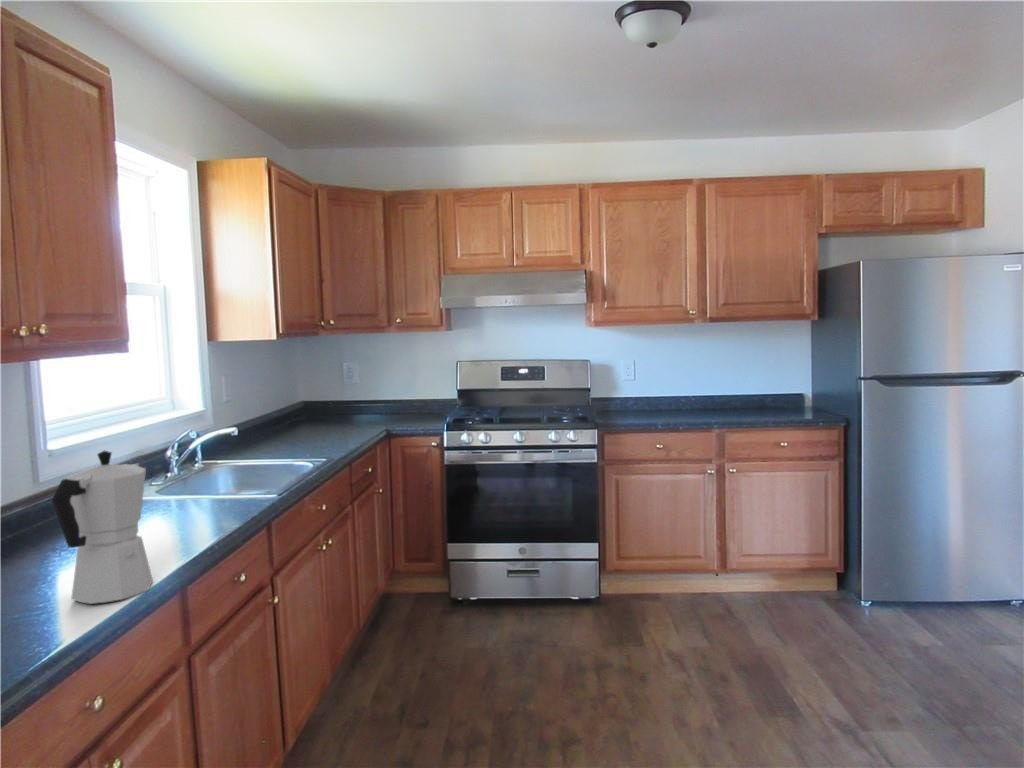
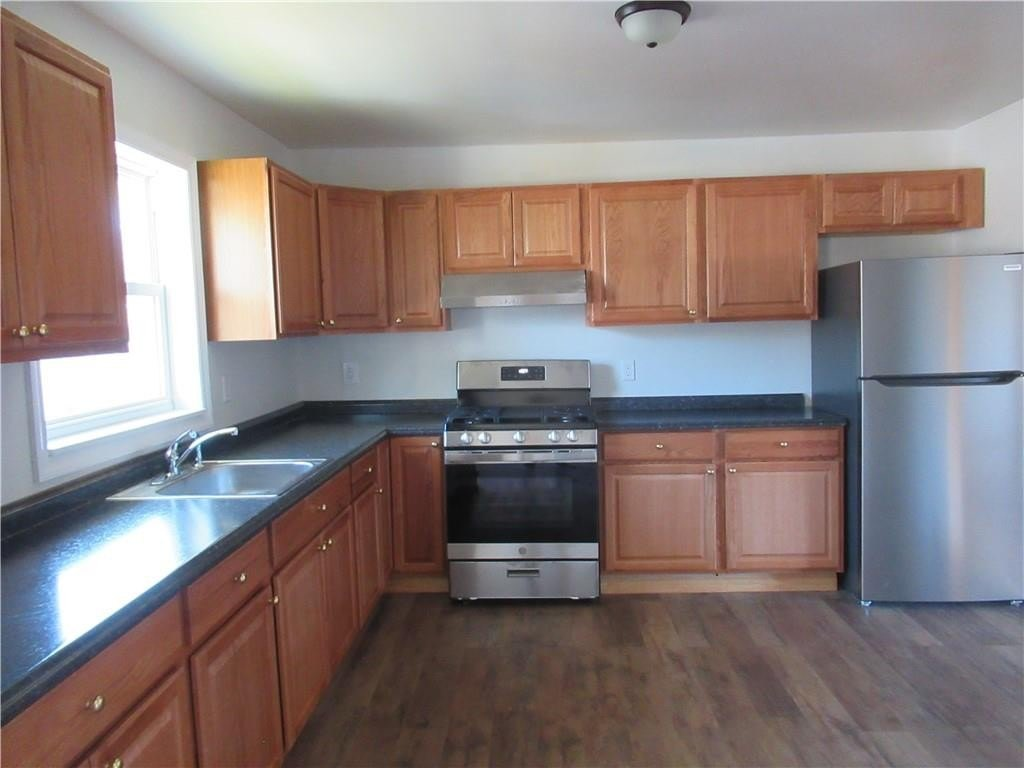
- moka pot (103, 523)
